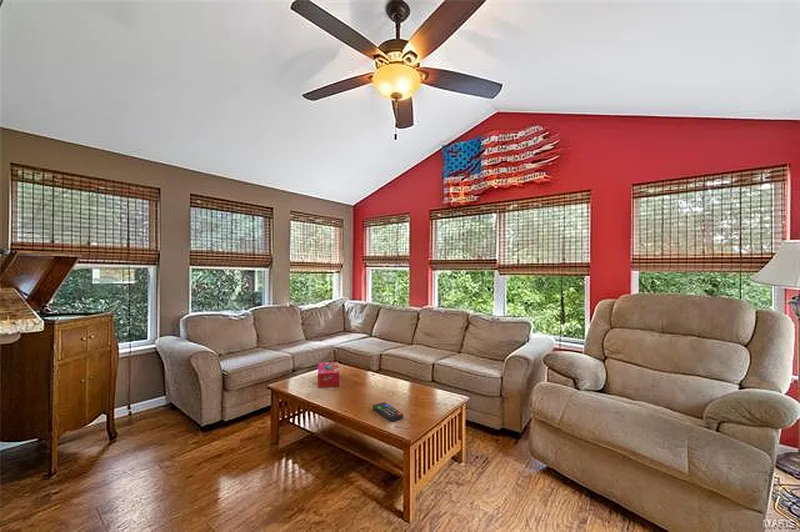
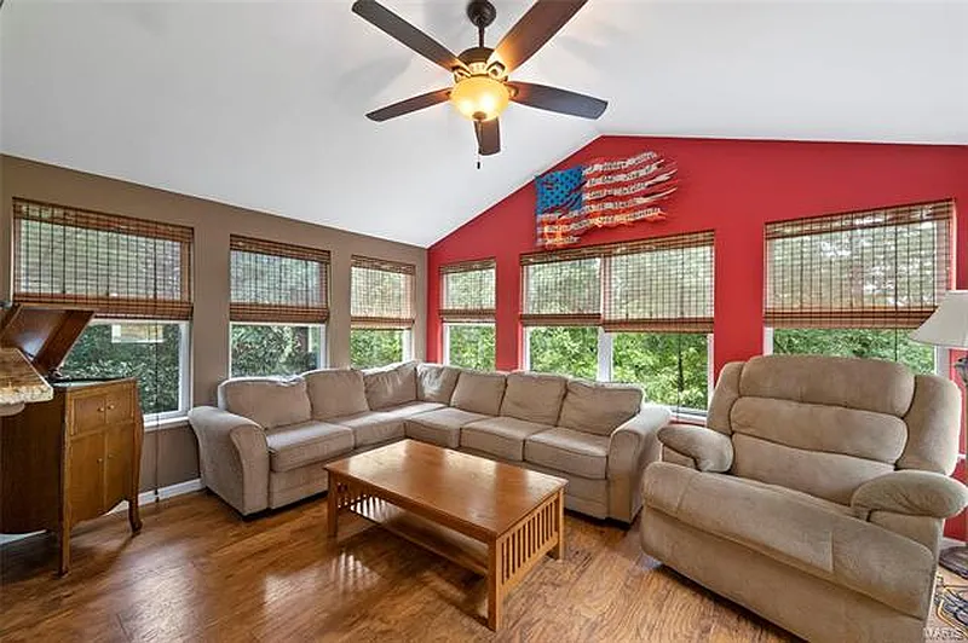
- remote control (387, 411)
- tissue box (328, 373)
